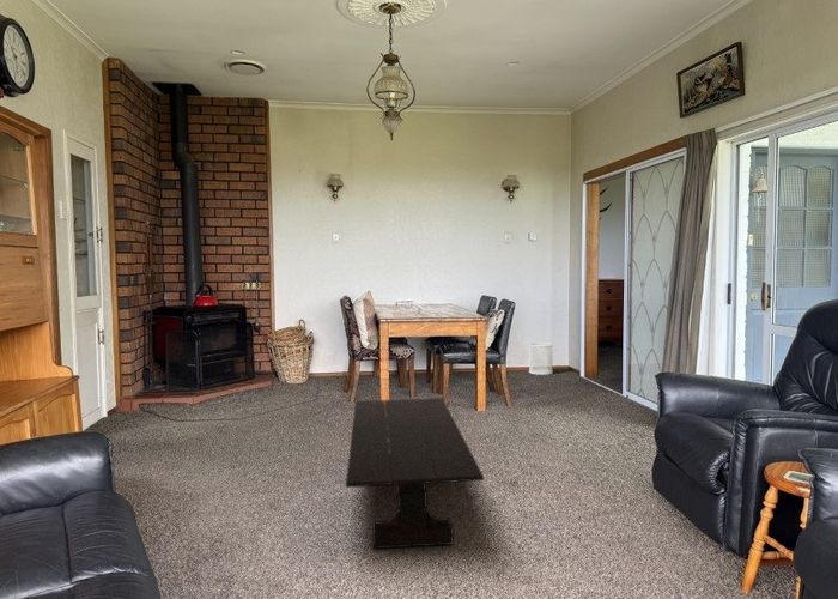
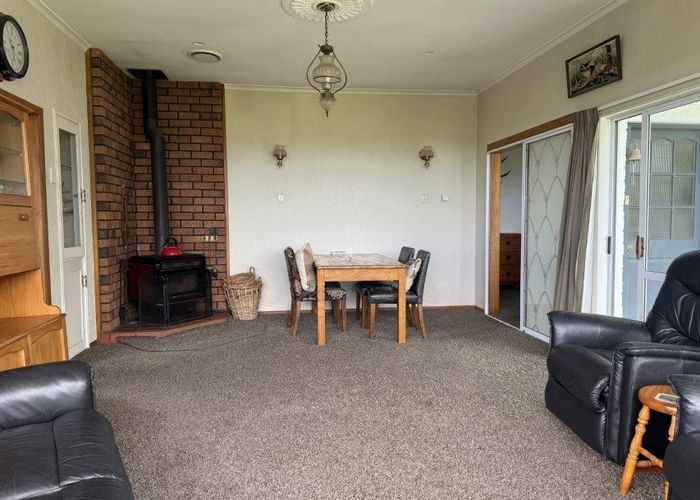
- wastebasket (540, 358)
- coffee table (406, 467)
